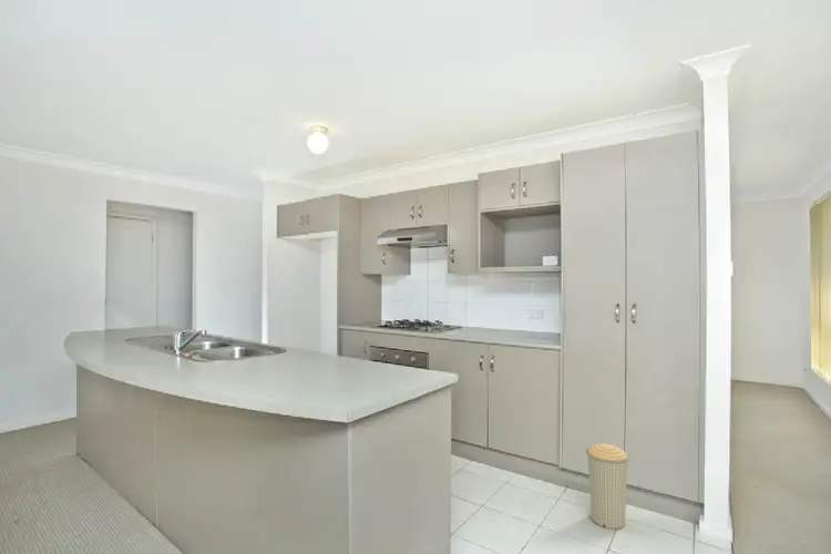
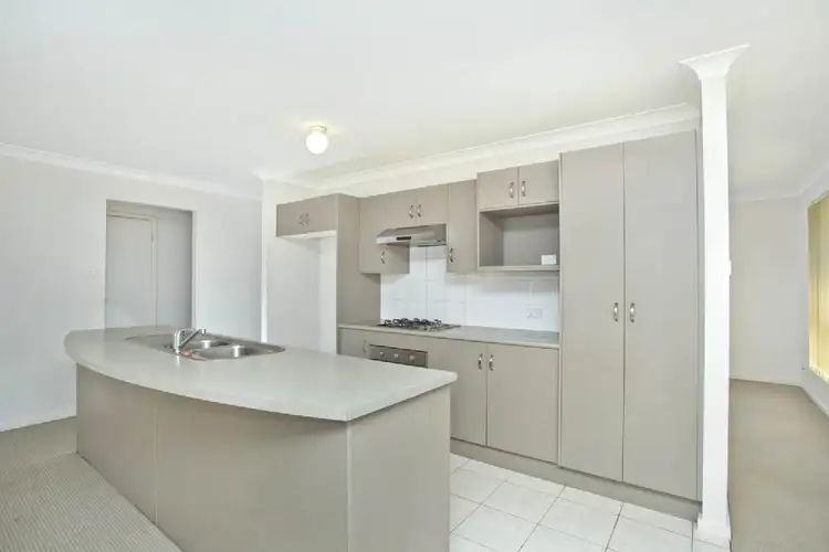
- trash can (607, 483)
